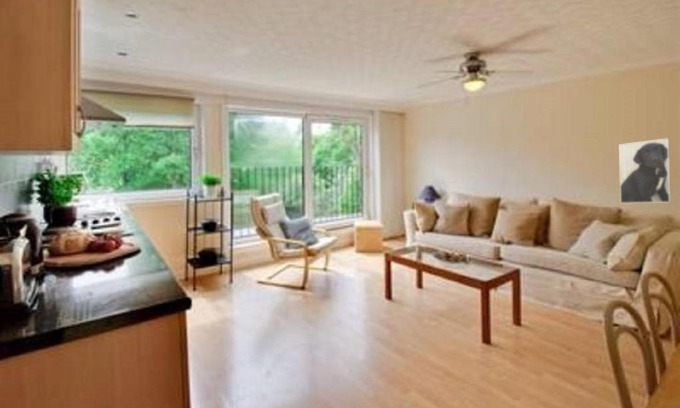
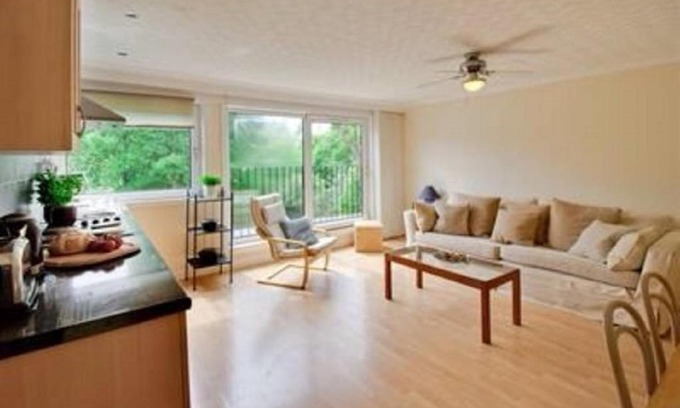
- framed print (643, 172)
